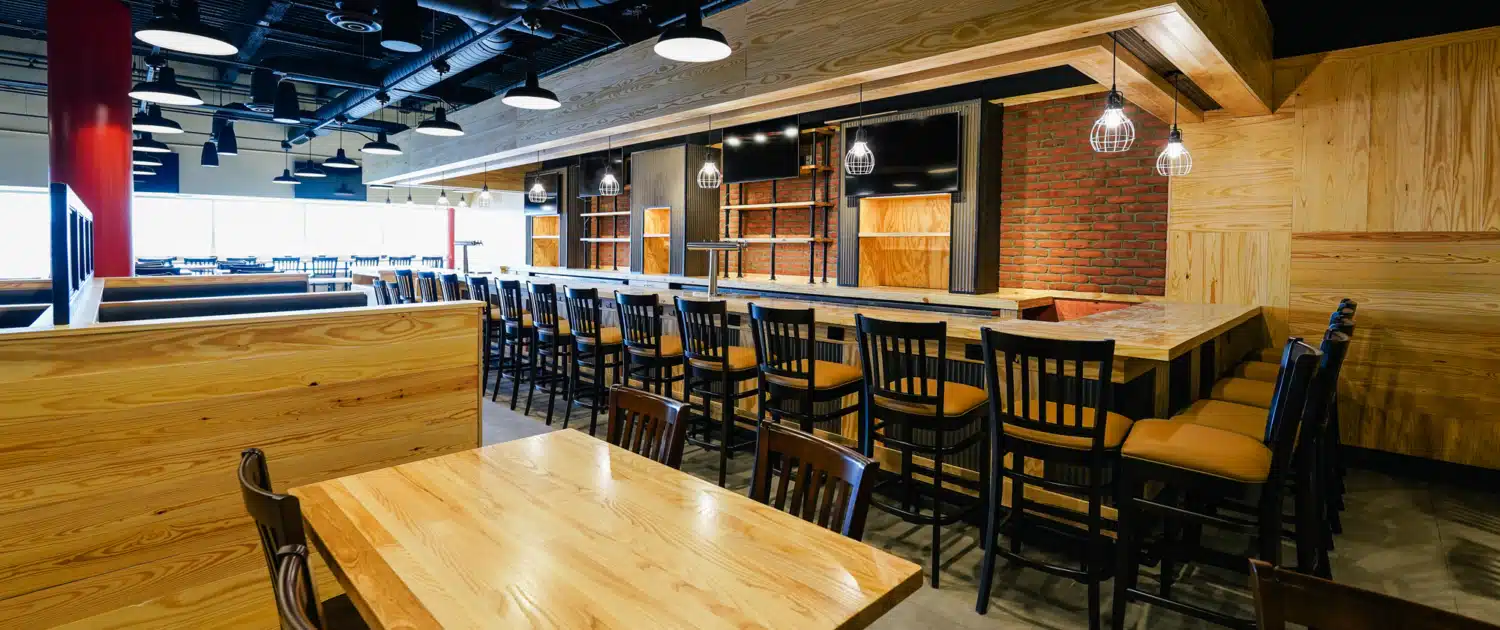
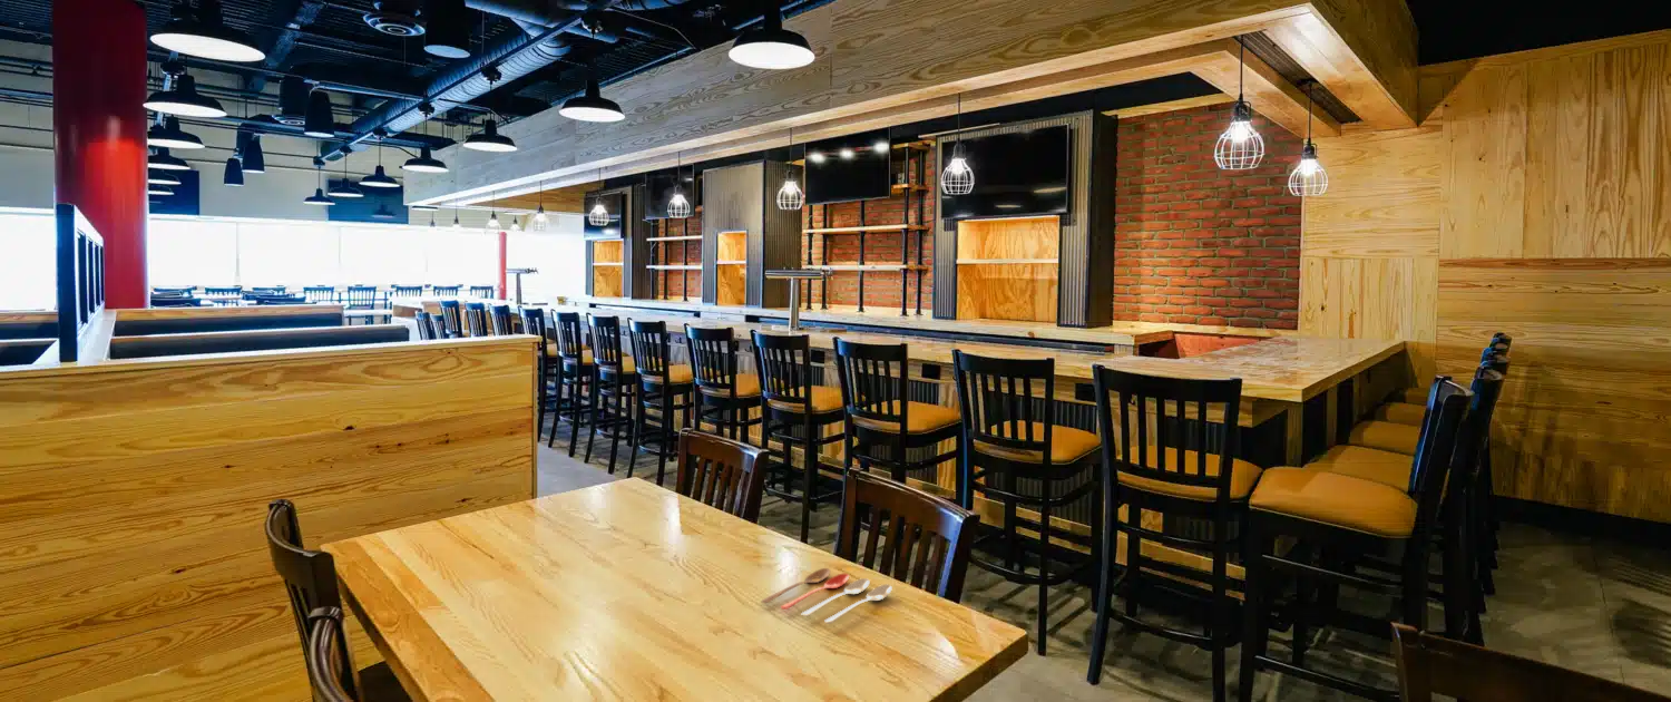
+ cooking utensil (830, 597)
